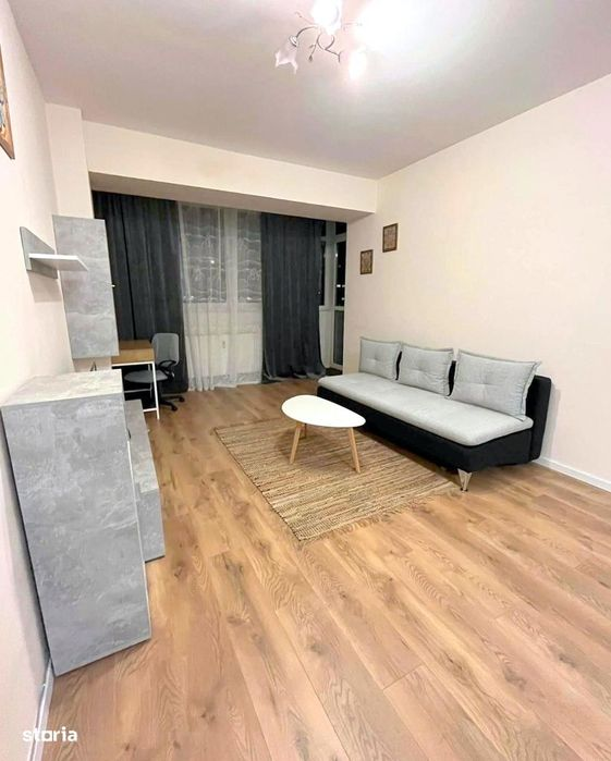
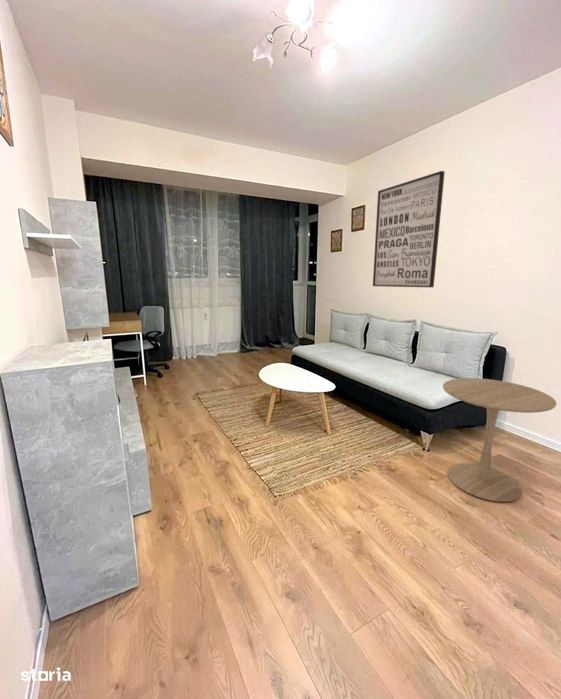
+ side table (488, 437)
+ wall art (404, 236)
